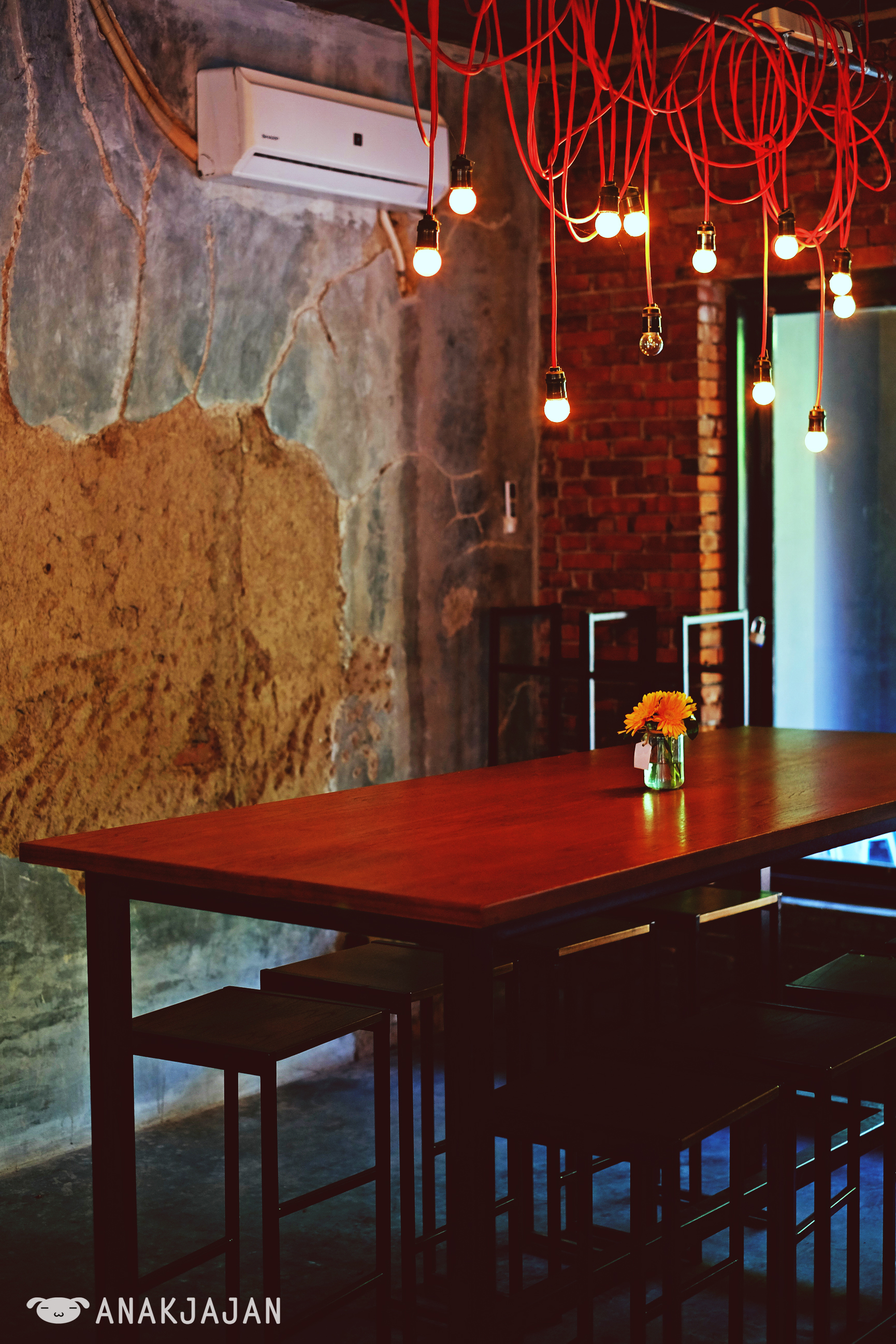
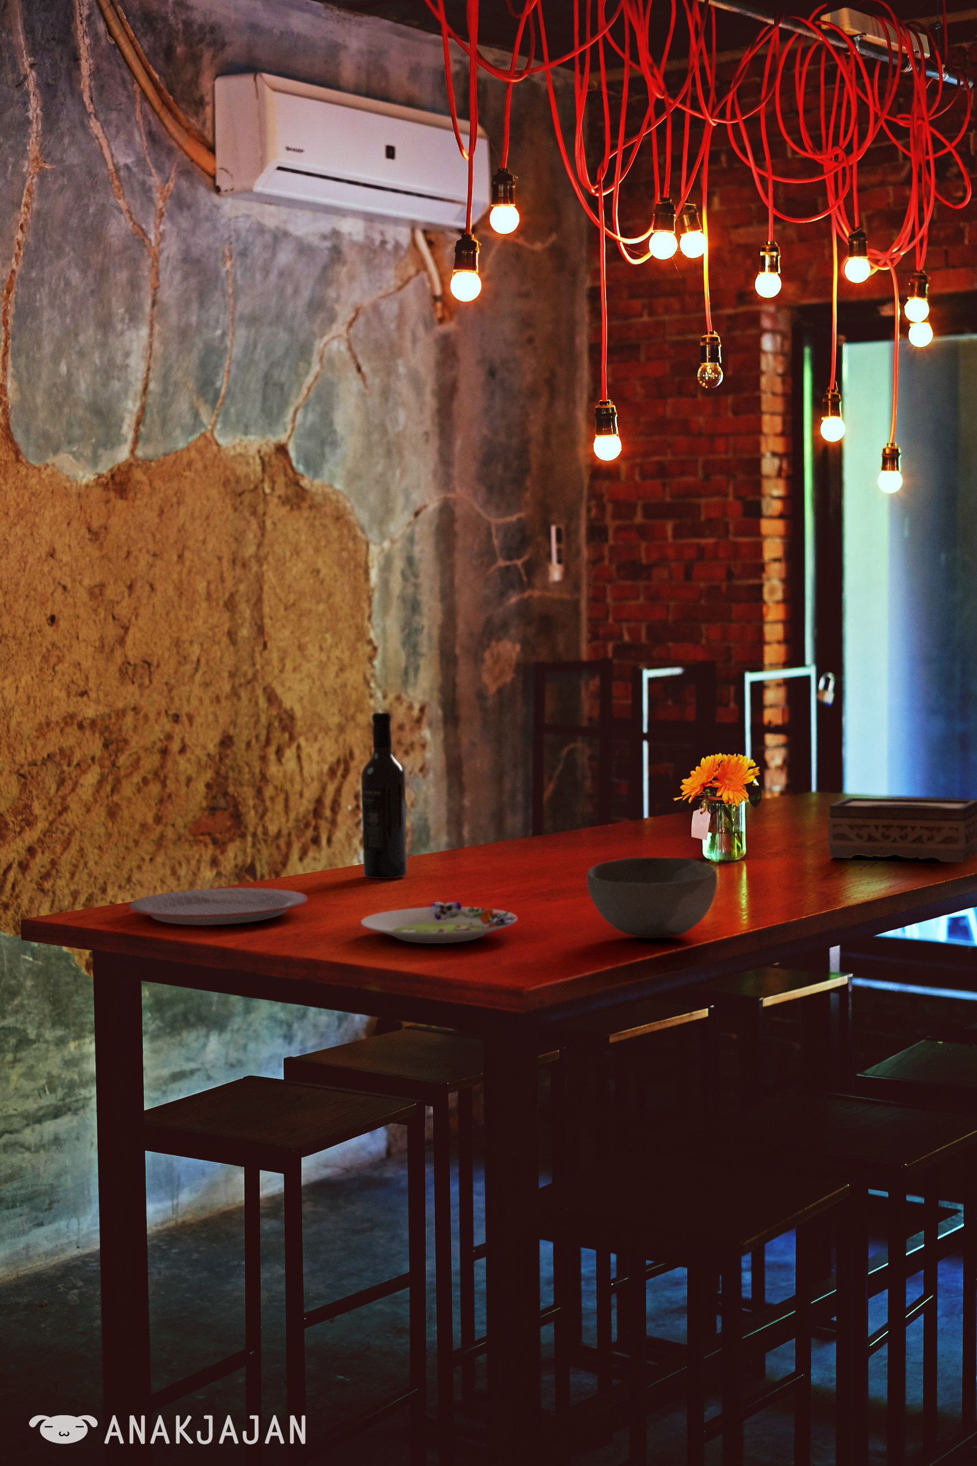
+ salad plate (438, 924)
+ tissue box (904, 829)
+ bowl (651, 901)
+ wine bottle (384, 794)
+ plate (219, 908)
